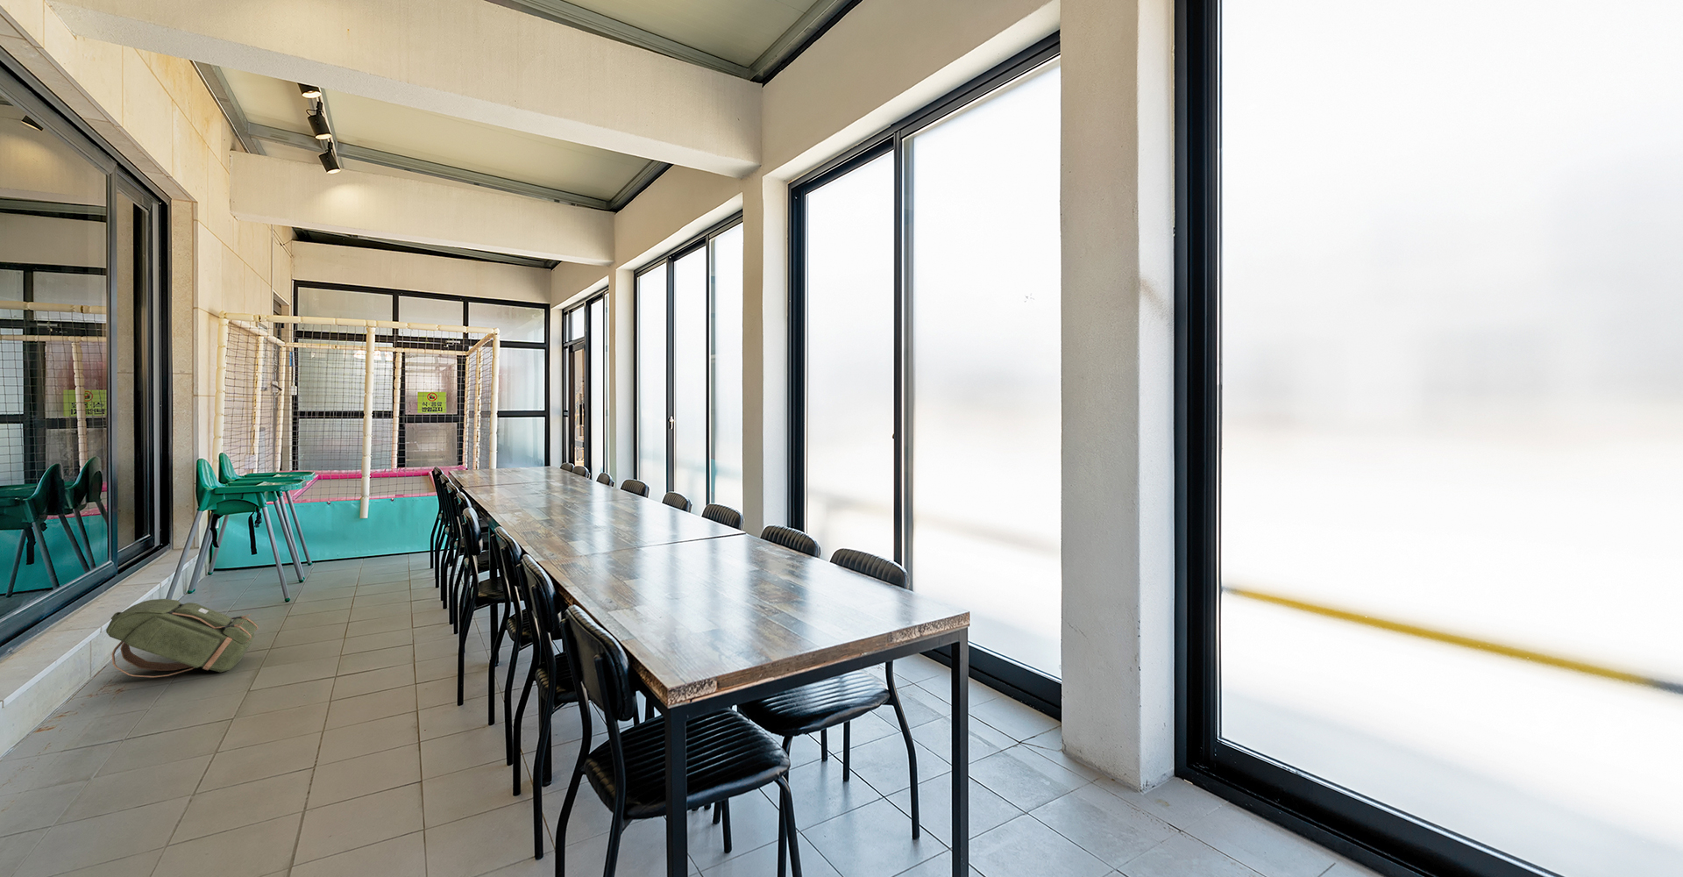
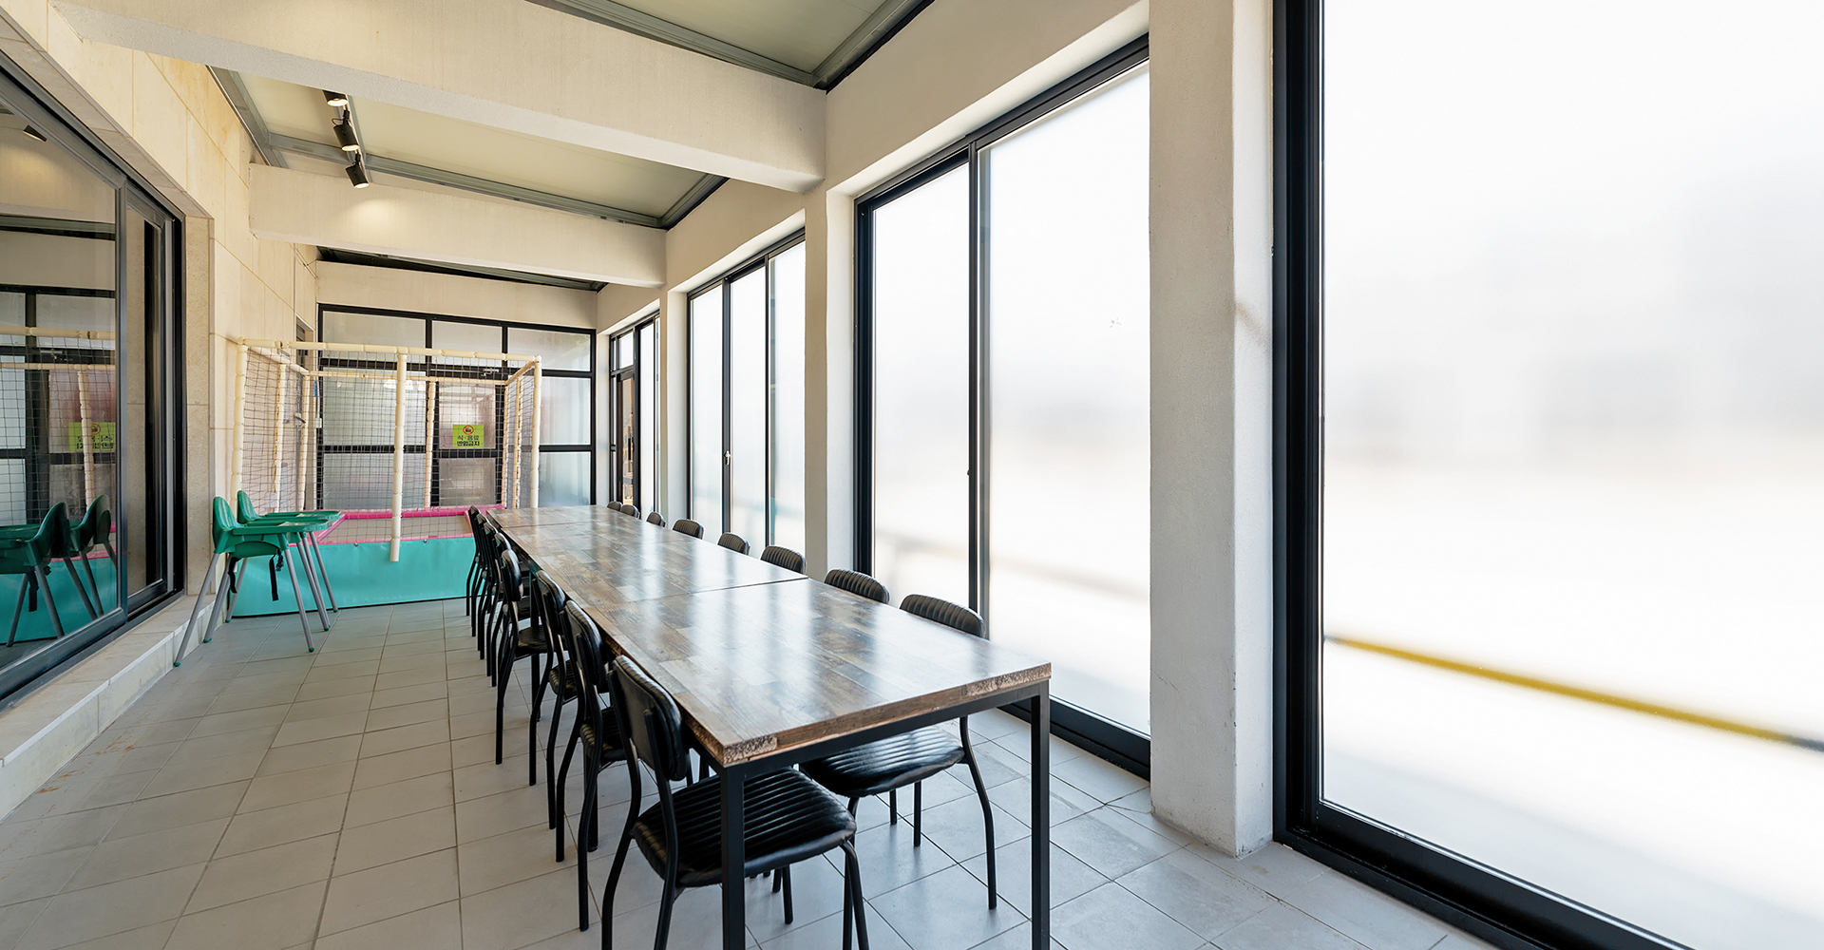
- backpack (185, 635)
